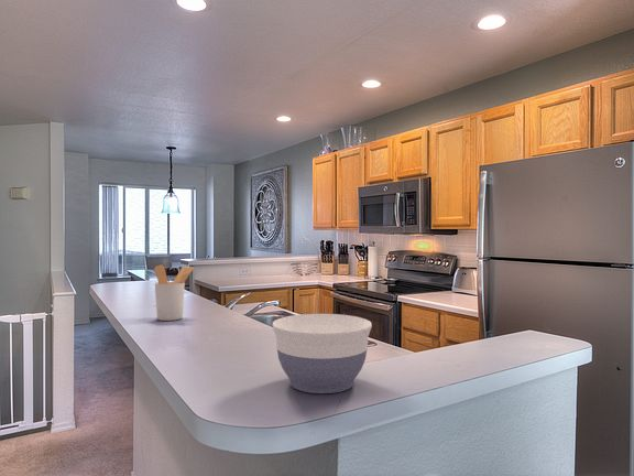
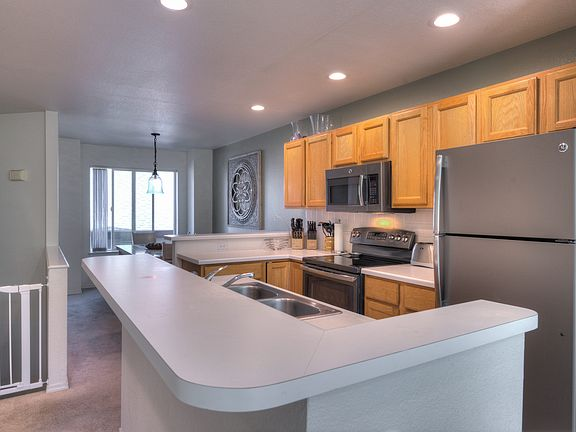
- utensil holder (175, 291)
- bowl (321, 351)
